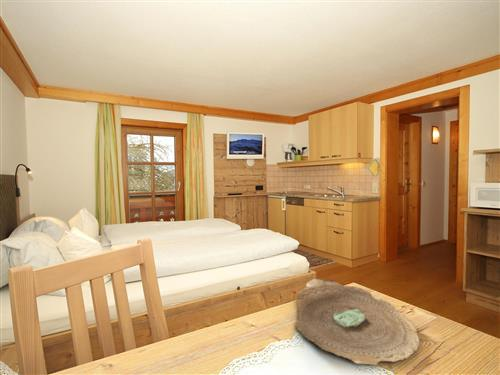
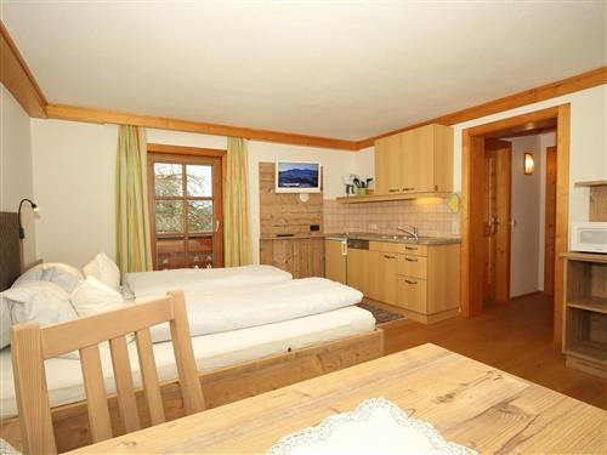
- decorative bowl (349, 313)
